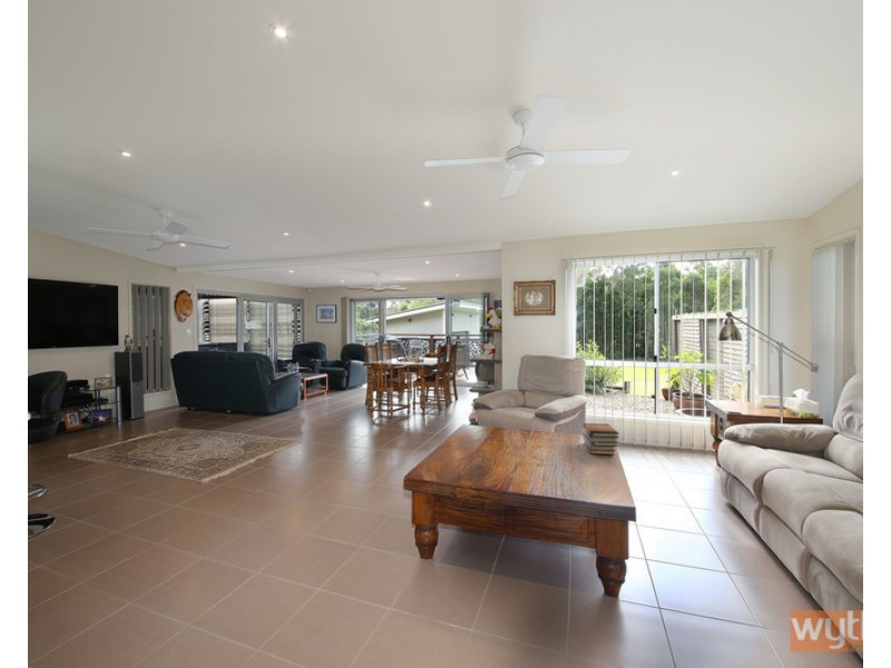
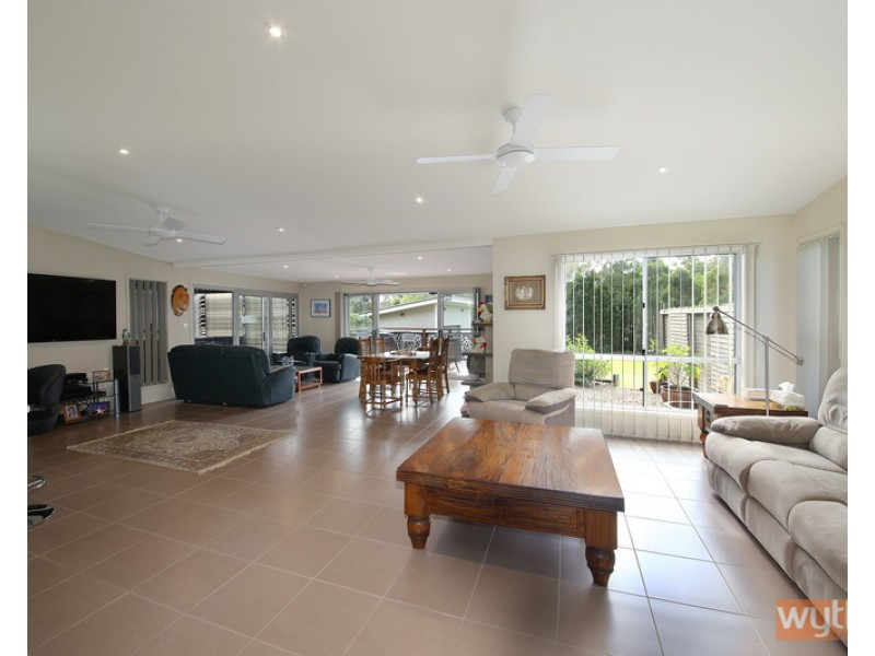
- book stack (599, 438)
